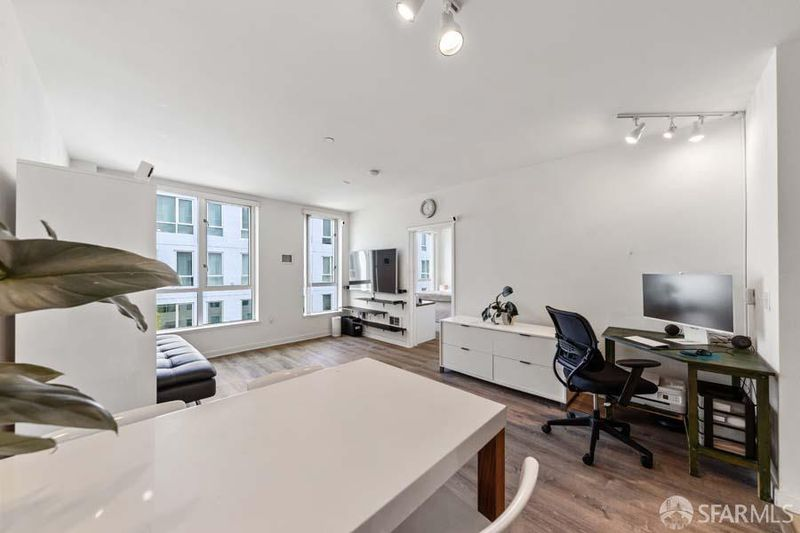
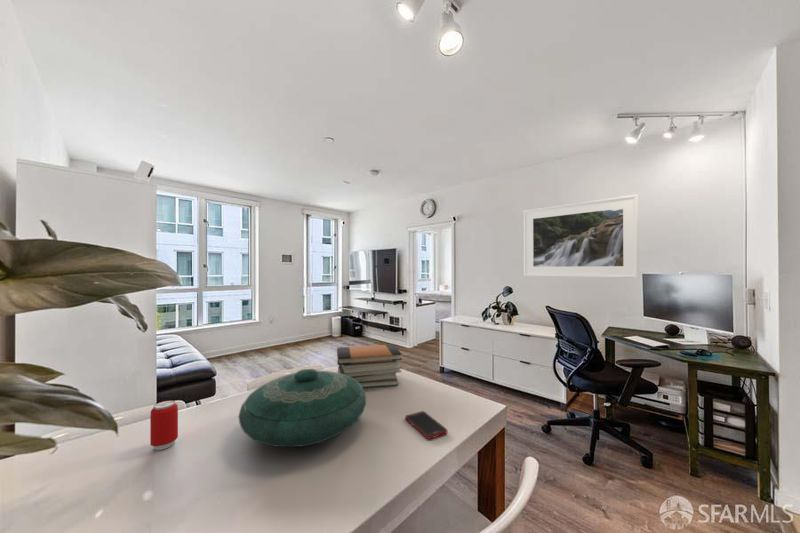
+ book stack (368, 365)
+ decorative bowl (306, 398)
+ cell phone (425, 424)
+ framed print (574, 240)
+ beverage can (164, 424)
